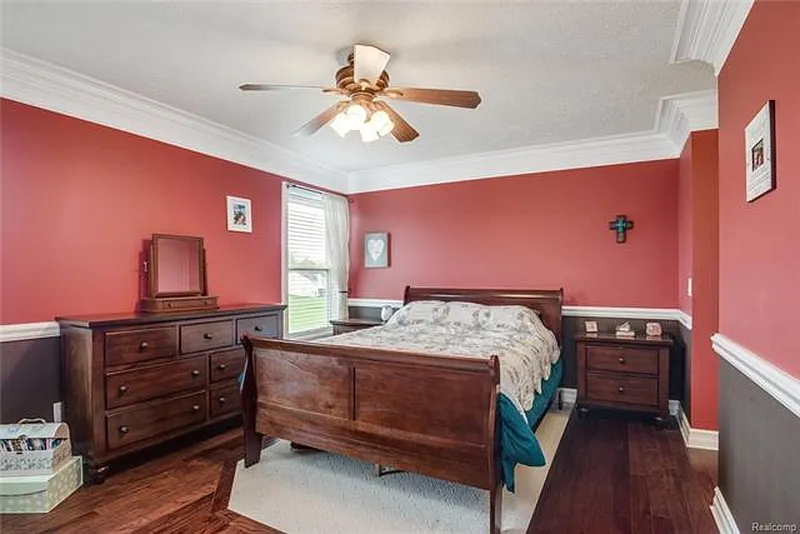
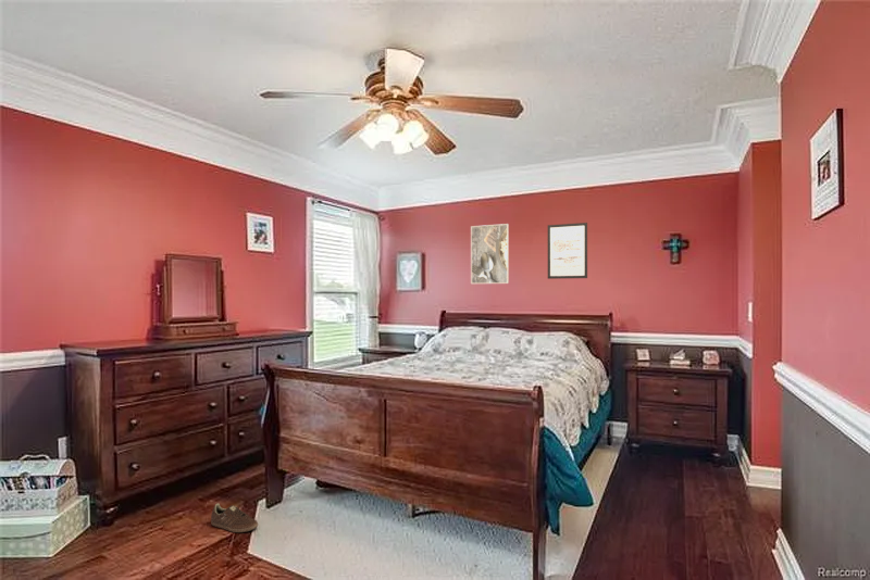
+ sneaker (233, 517)
+ wall art (567, 251)
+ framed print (489, 254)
